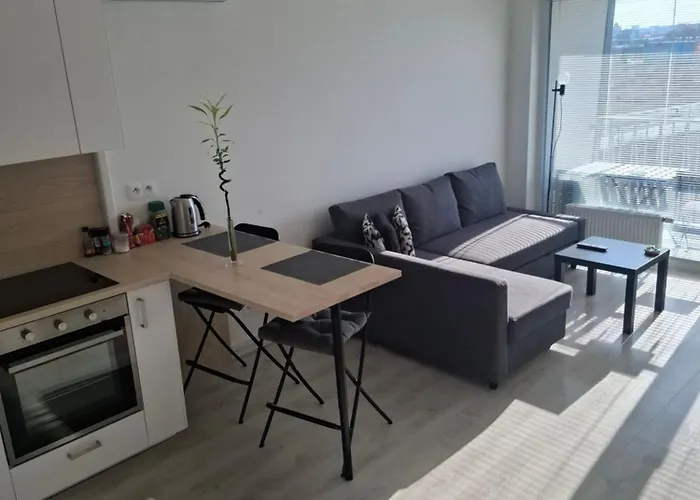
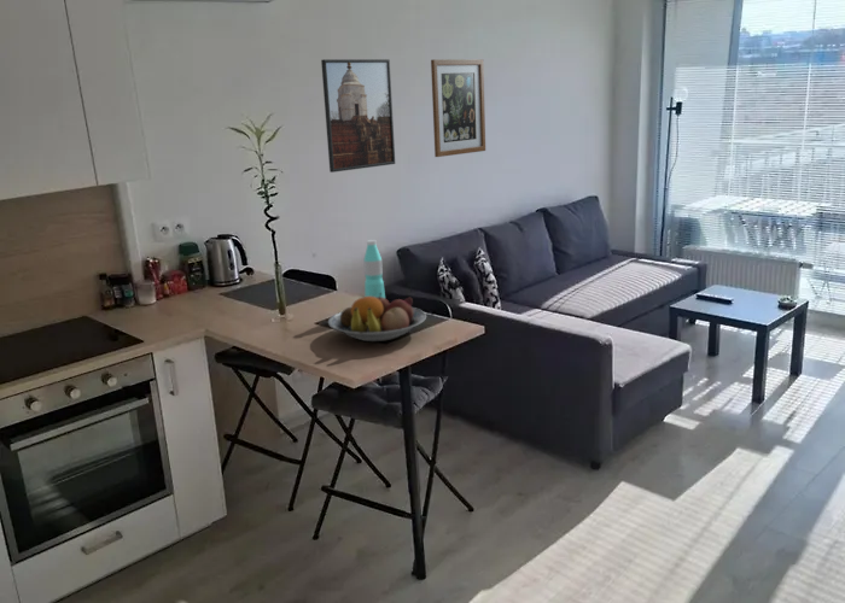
+ fruit bowl (377, 314)
+ water bottle (373, 275)
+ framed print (360, 115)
+ wall art (459, 107)
